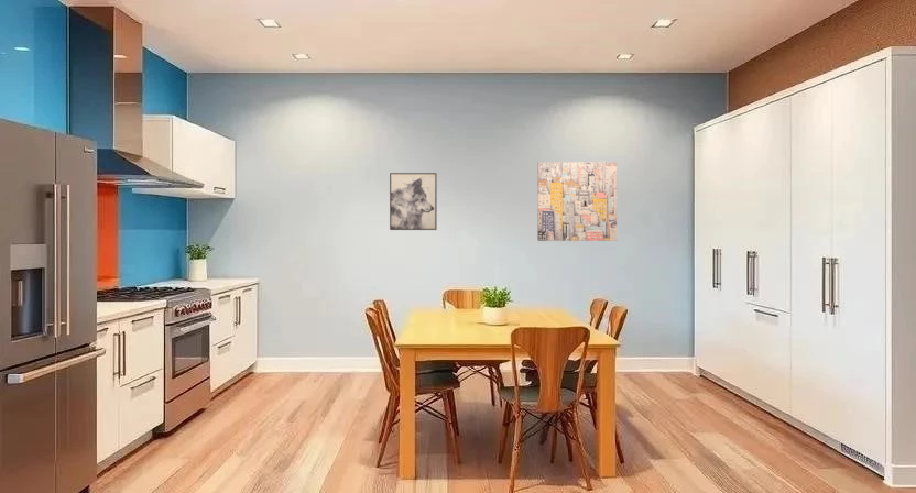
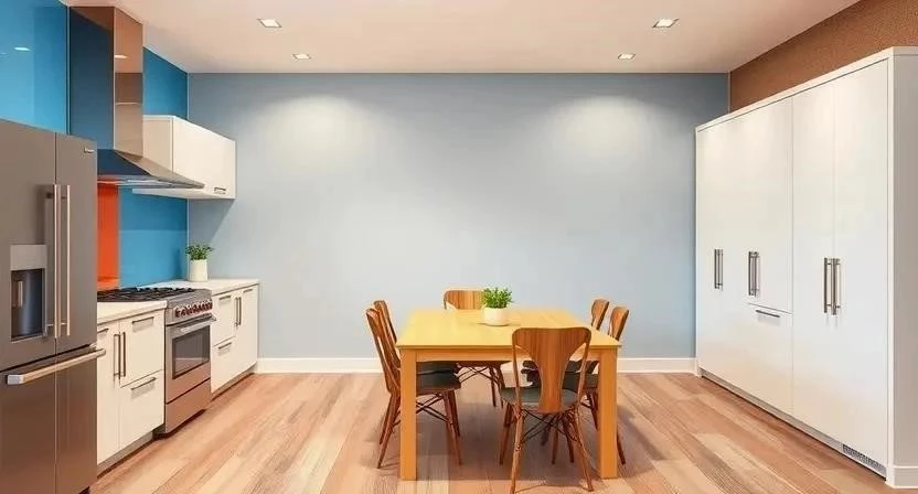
- wall art (413, 201)
- wall art (577, 201)
